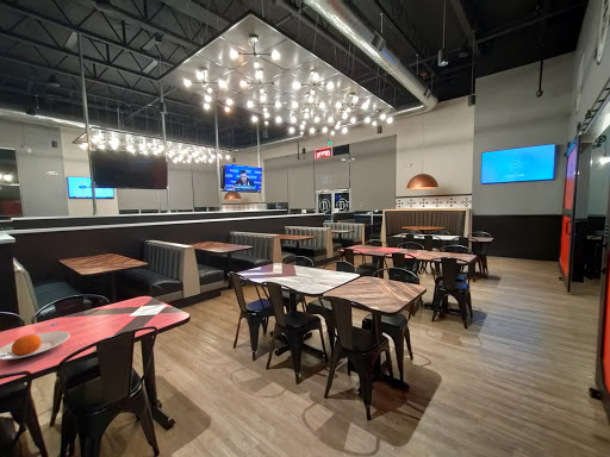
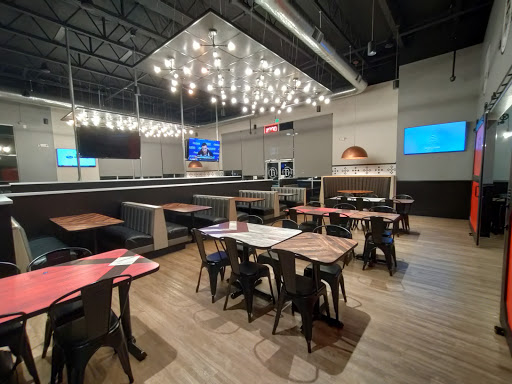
- plate (33, 342)
